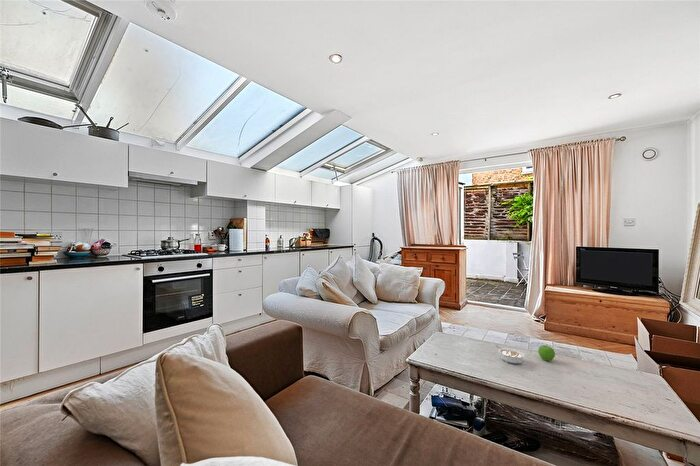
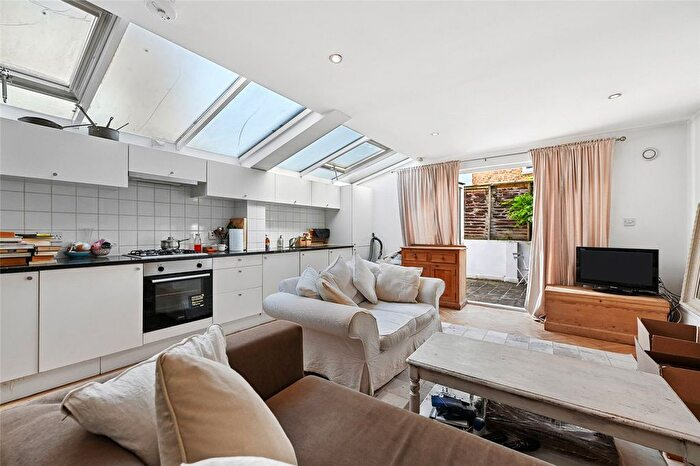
- legume (510, 355)
- fruit (546, 353)
